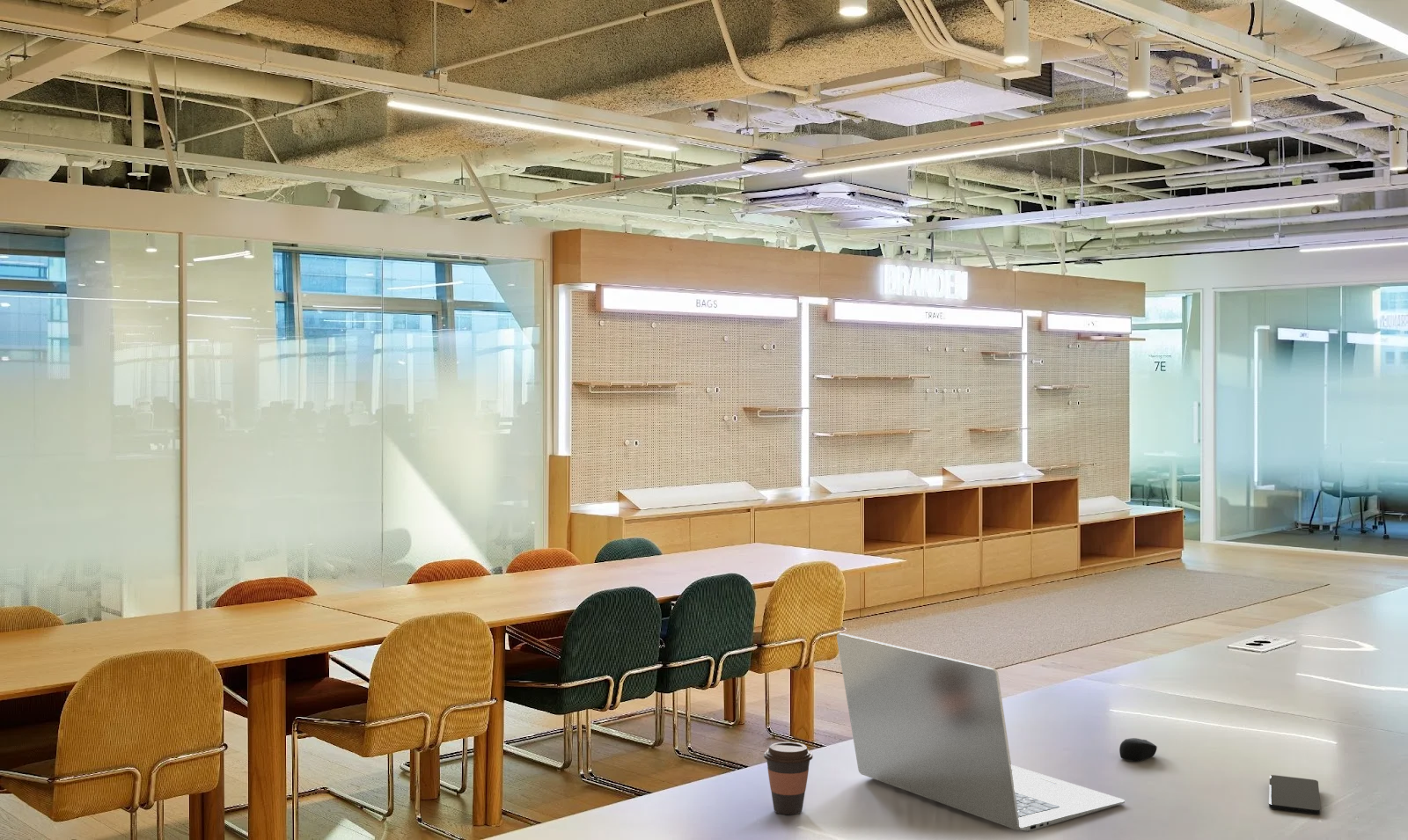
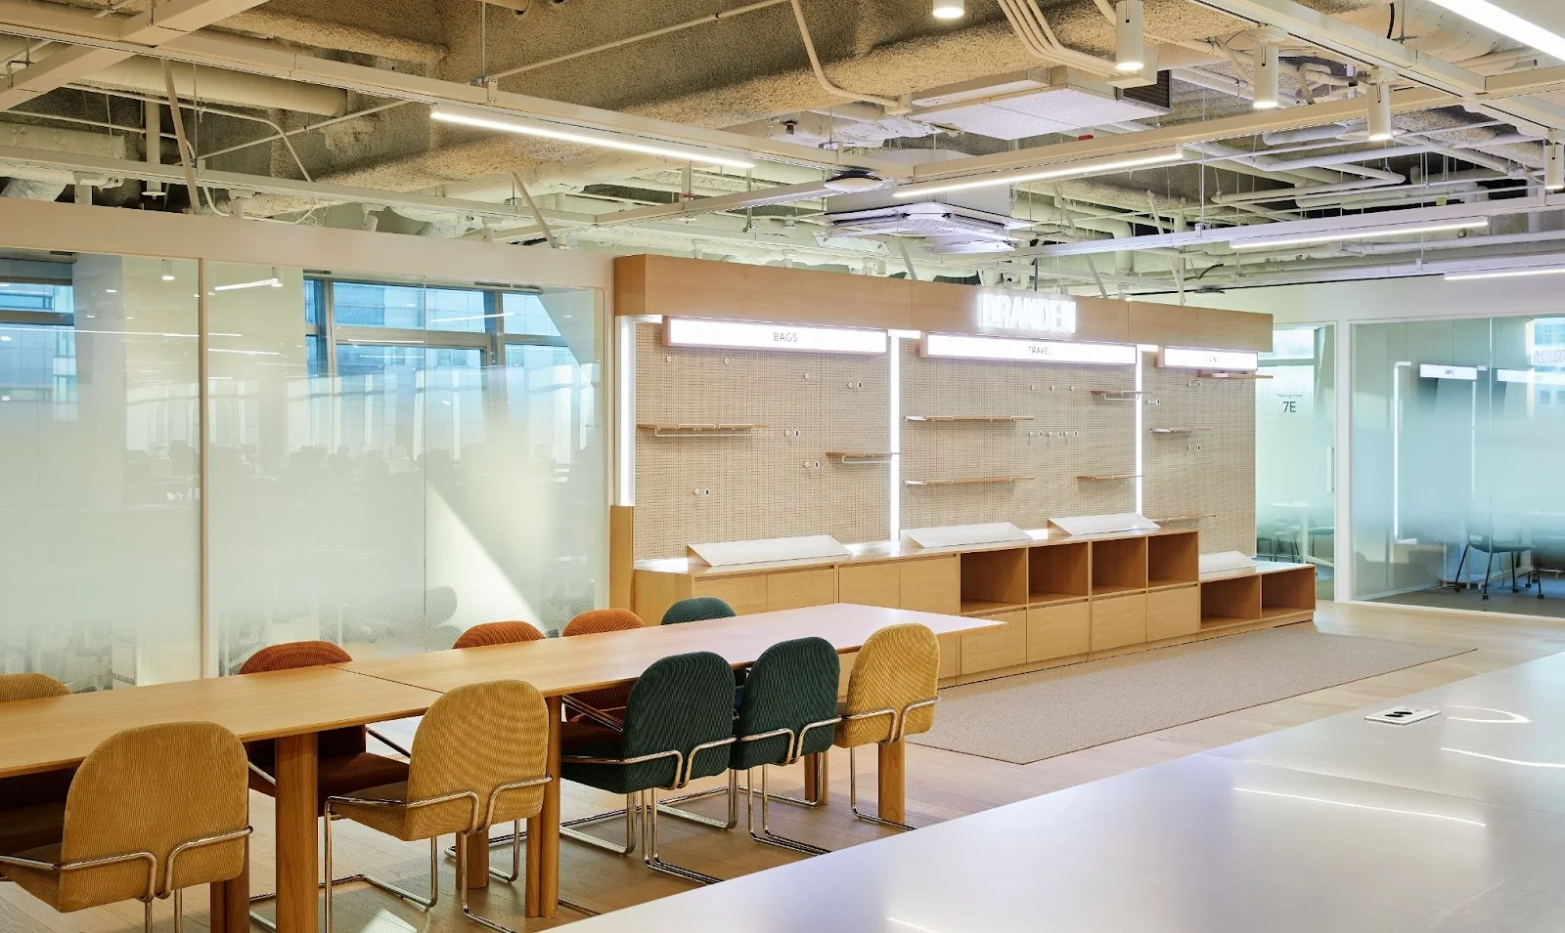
- smartphone (1294, 793)
- coffee cup (788, 778)
- laptop (978, 716)
- computer mouse (1138, 747)
